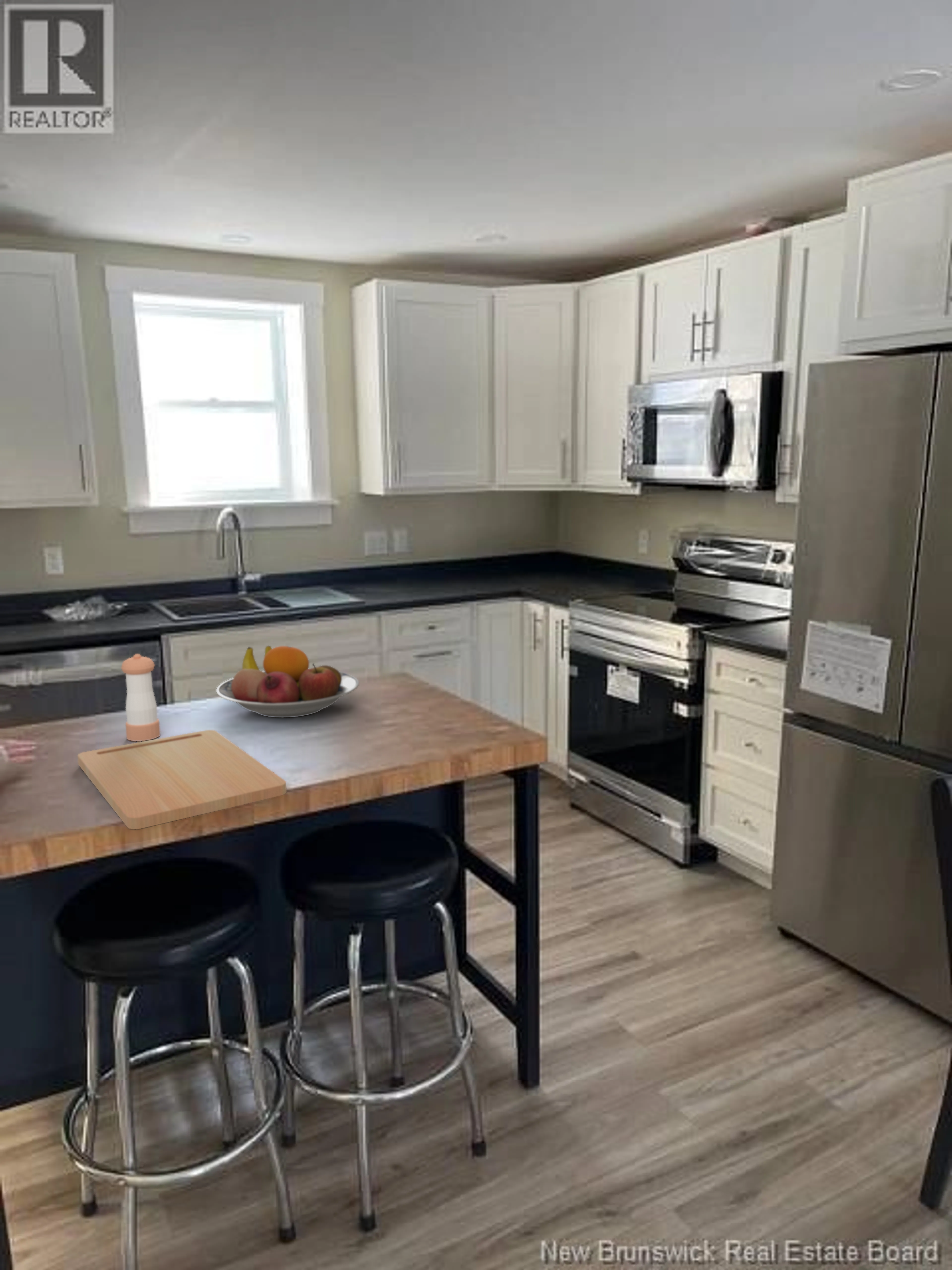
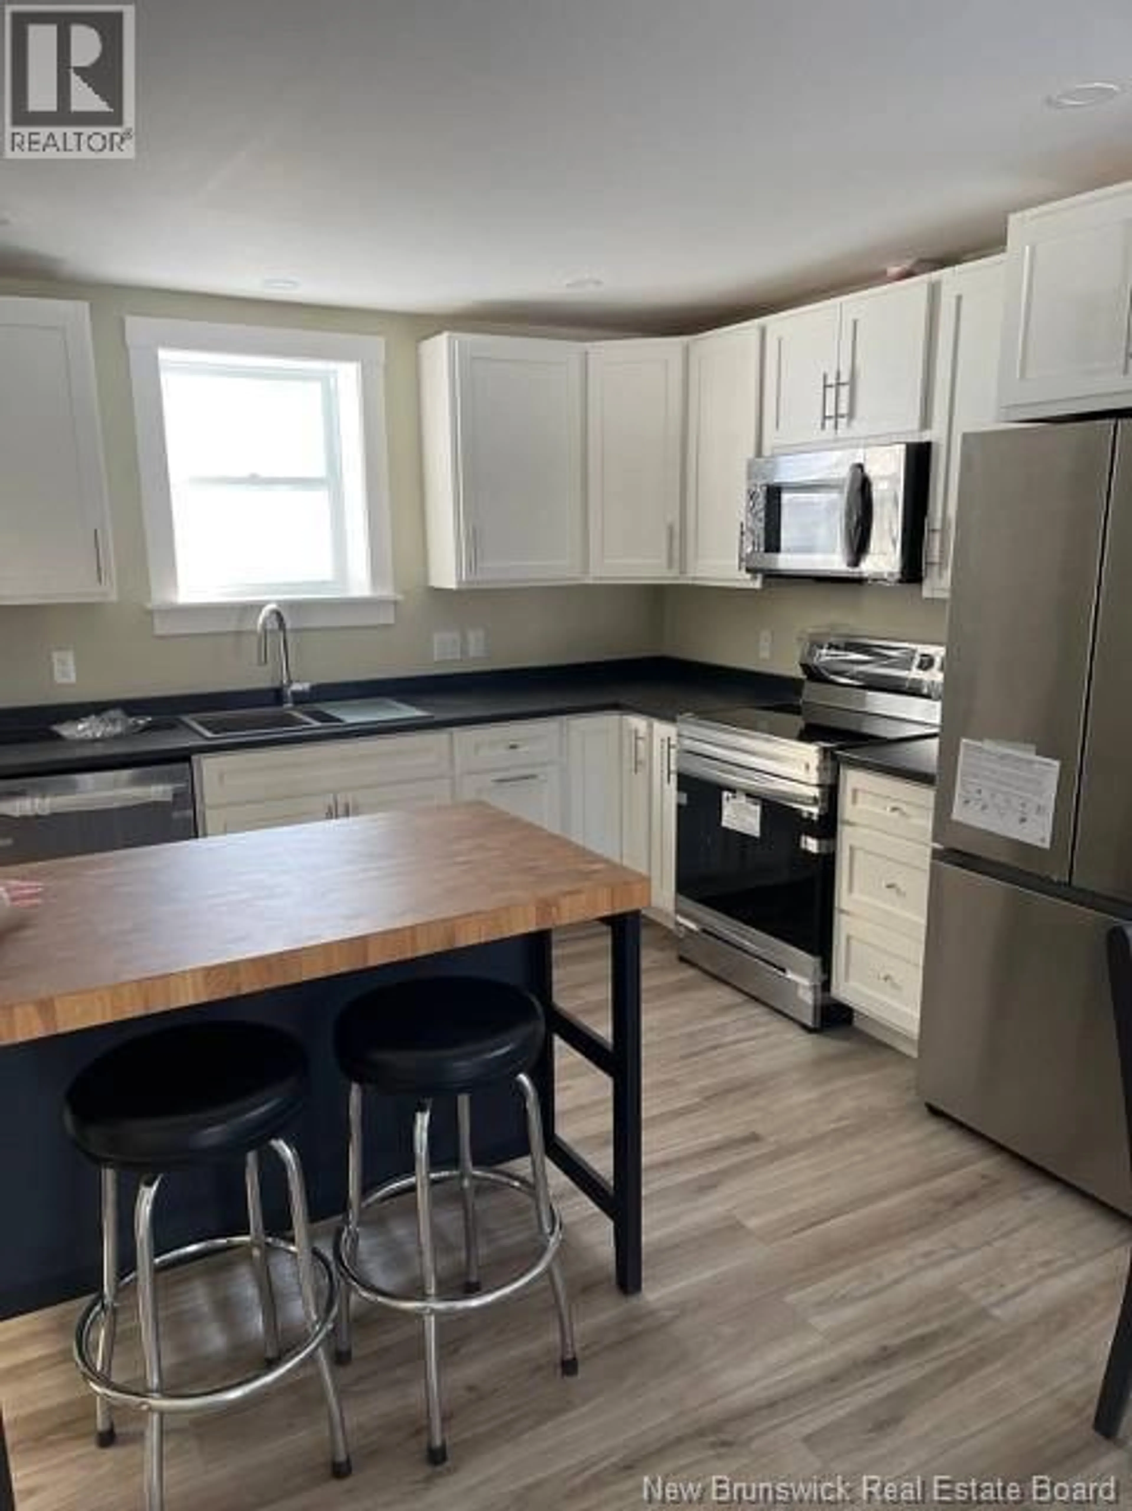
- fruit bowl (289, 679)
- pepper shaker (140, 695)
- cutting board (178, 772)
